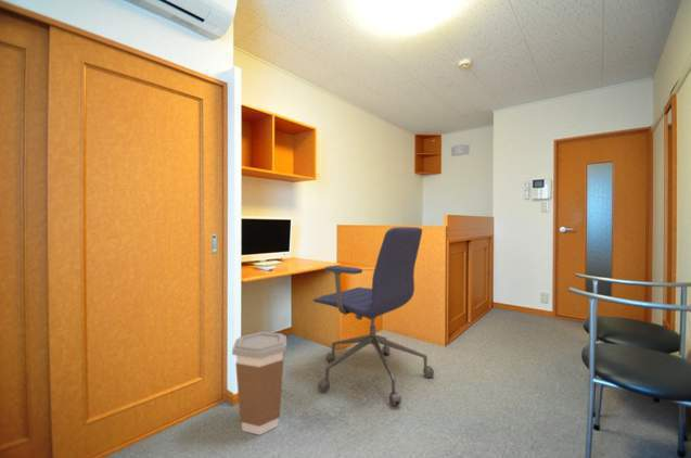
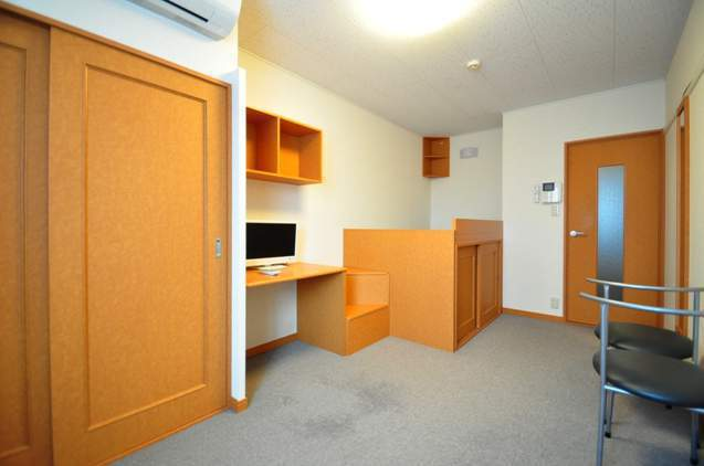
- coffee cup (260, 381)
- office chair (369, 301)
